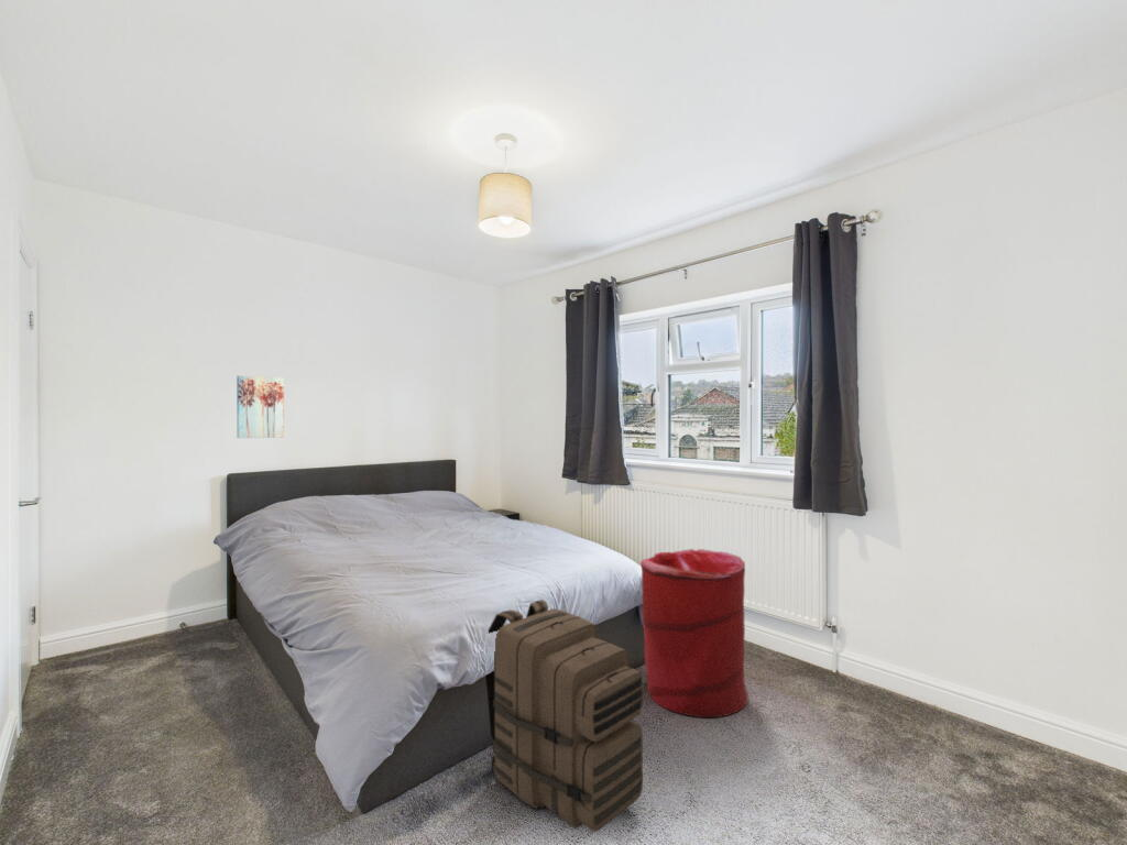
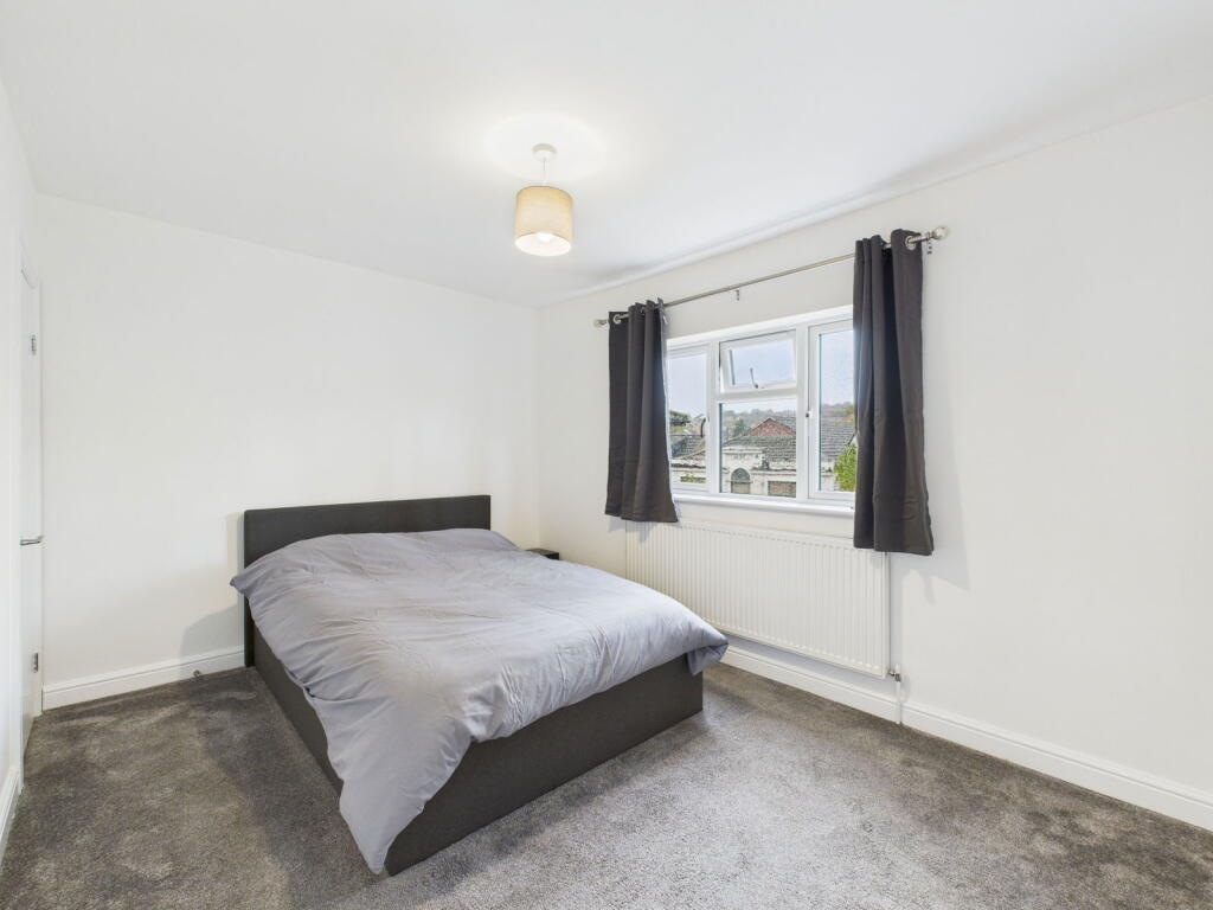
- laundry hamper (691, 623)
- wall art (261, 407)
- backpack (558, 702)
